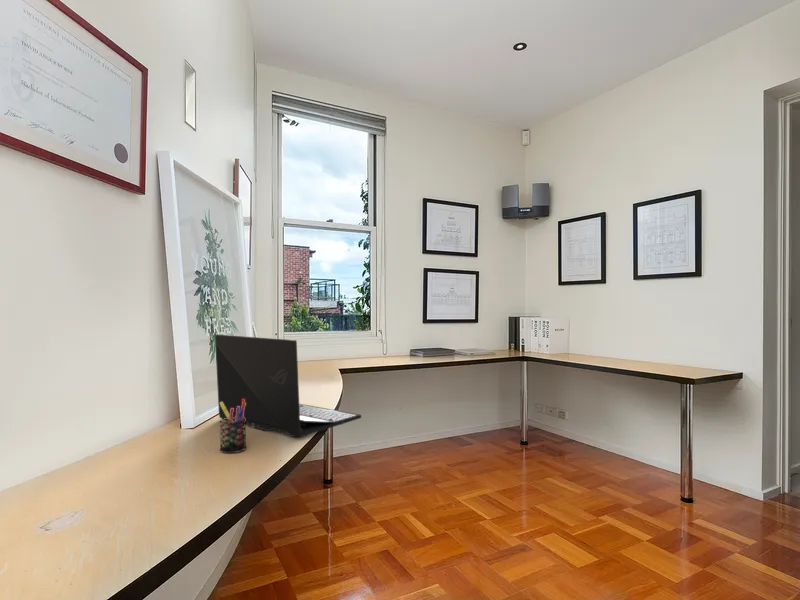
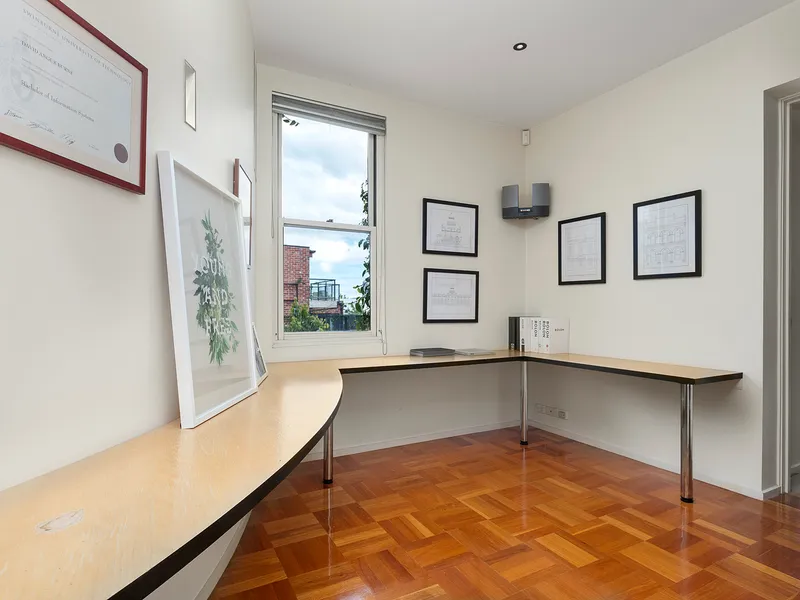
- laptop (289, 377)
- pen holder (236, 423)
